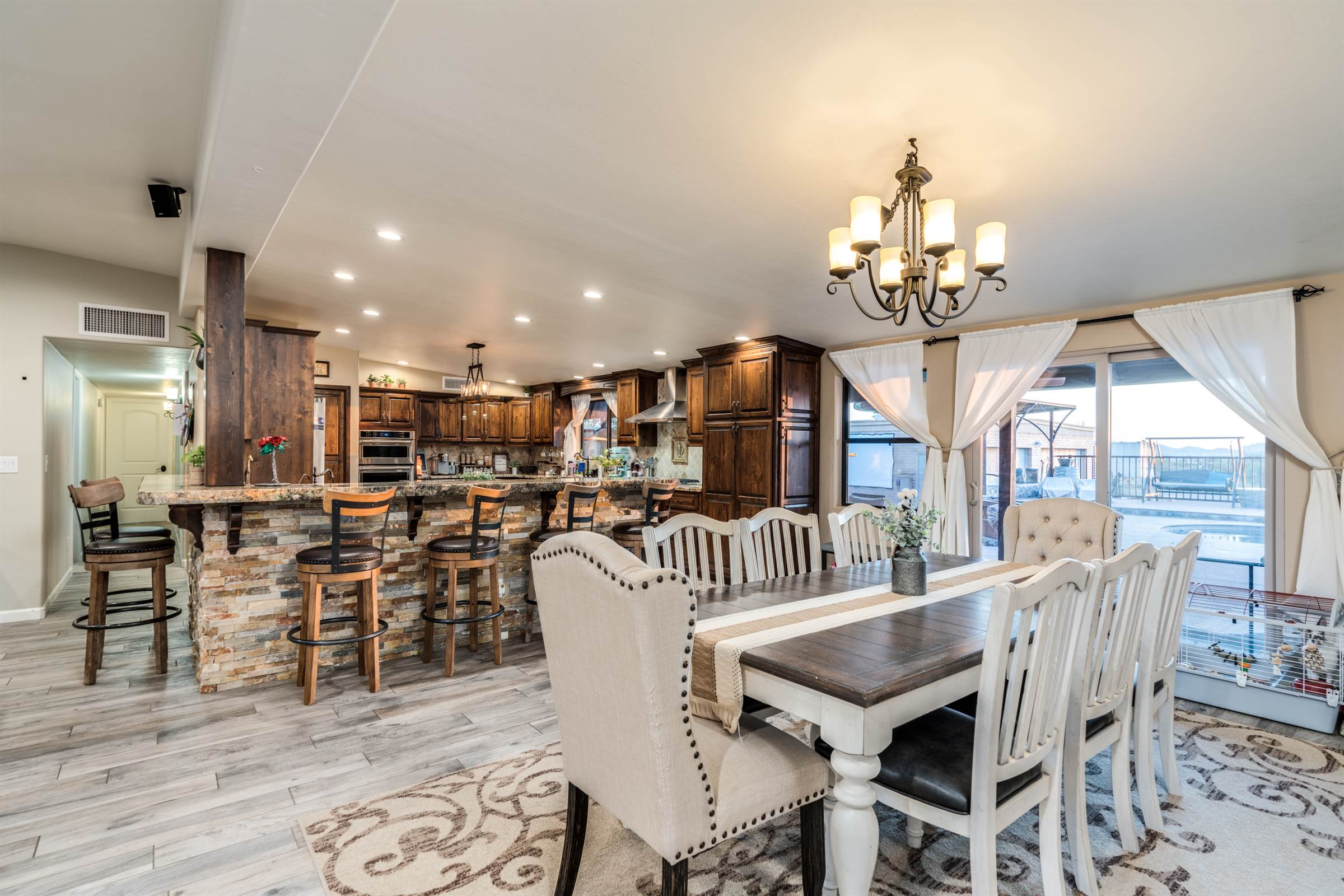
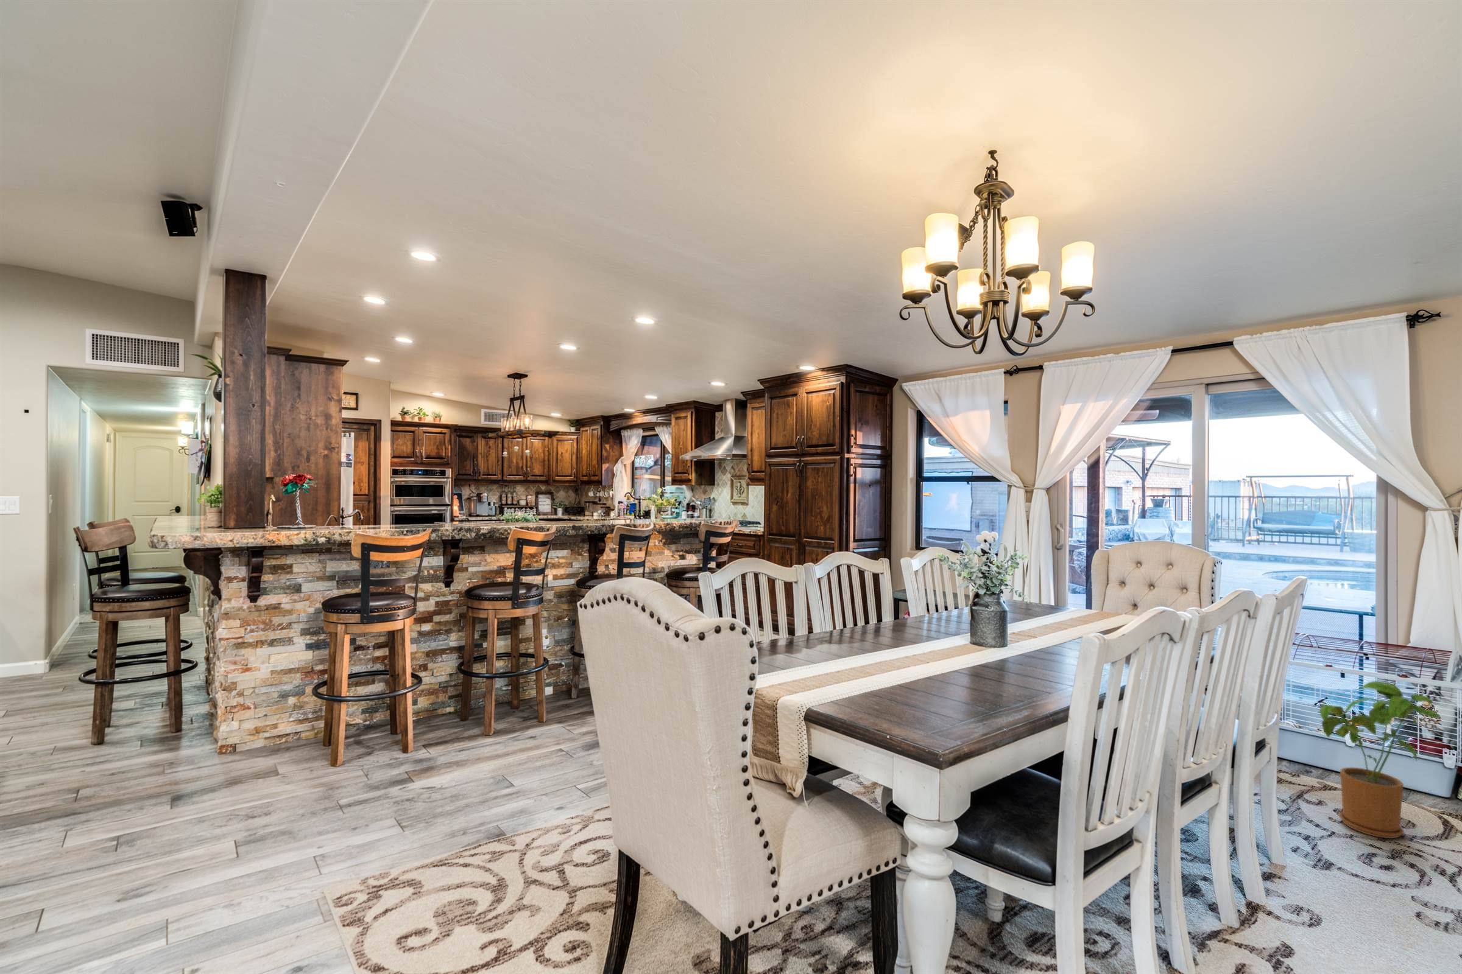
+ house plant (1367, 754)
